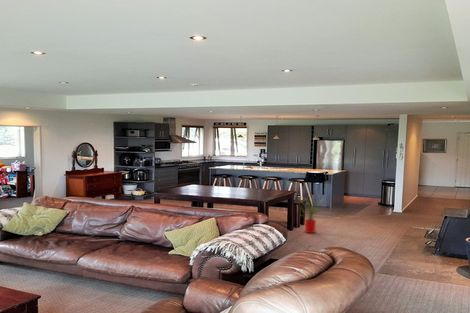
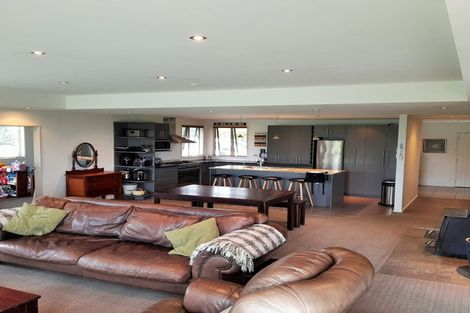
- house plant (310, 212)
